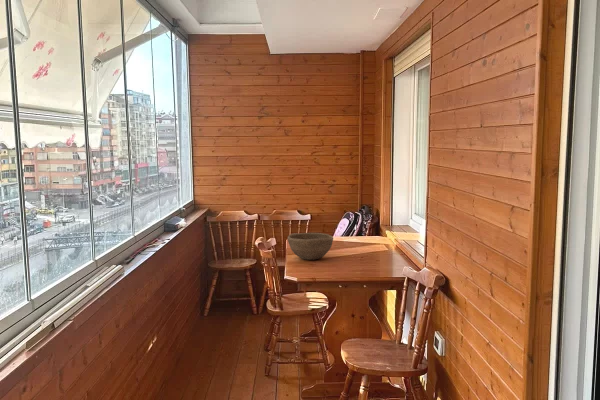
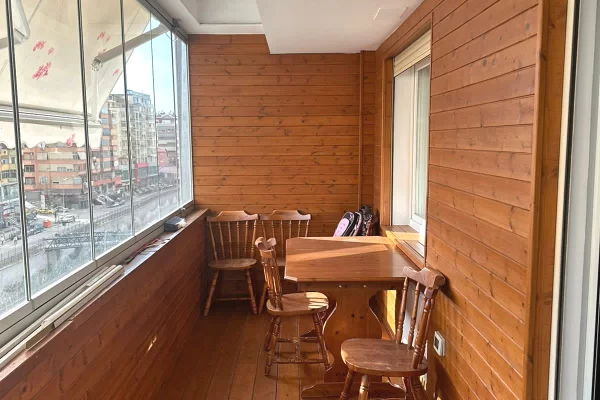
- bowl (310, 246)
